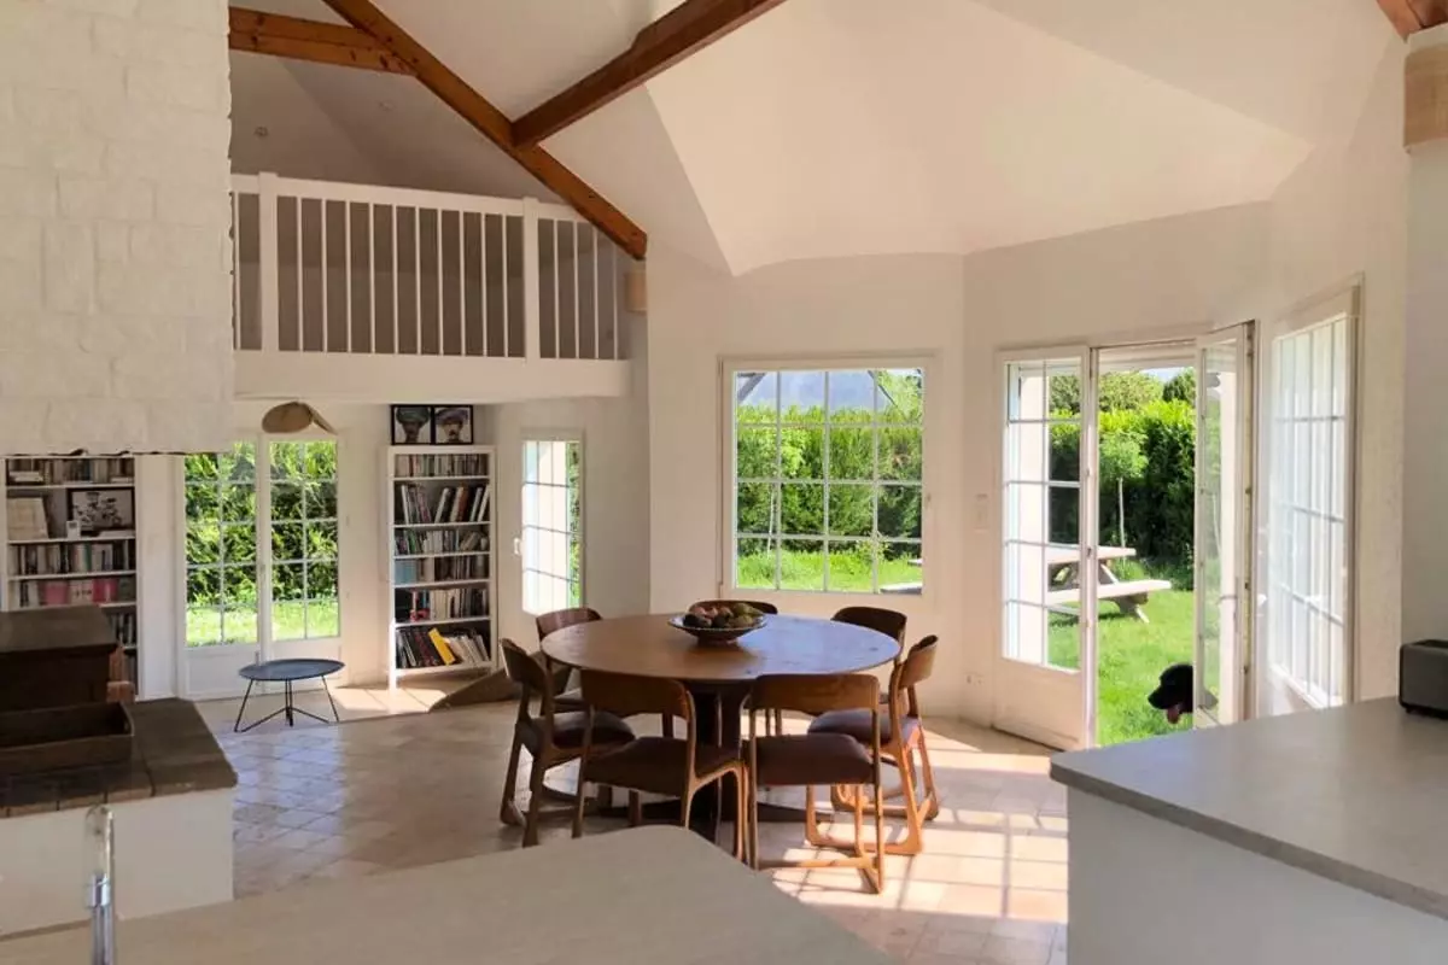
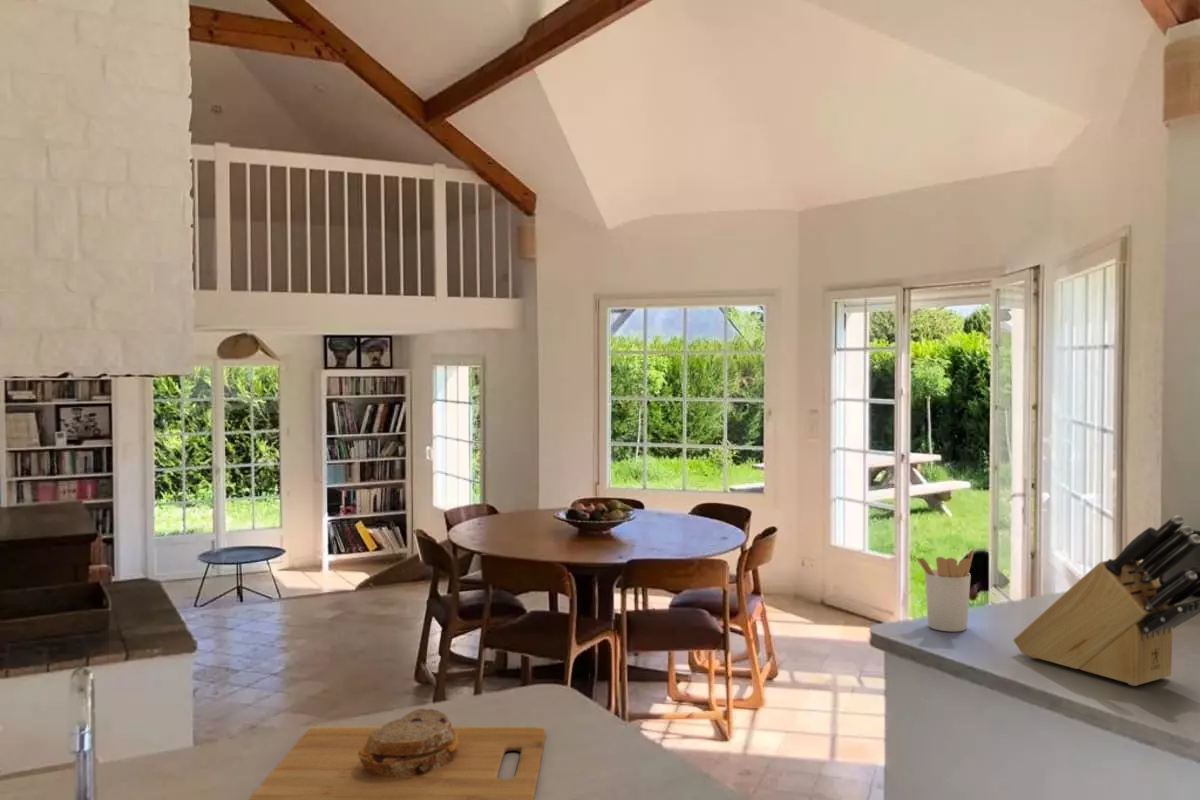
+ cutting board (410, 742)
+ utensil holder (949, 589)
+ knife block (1112, 591)
